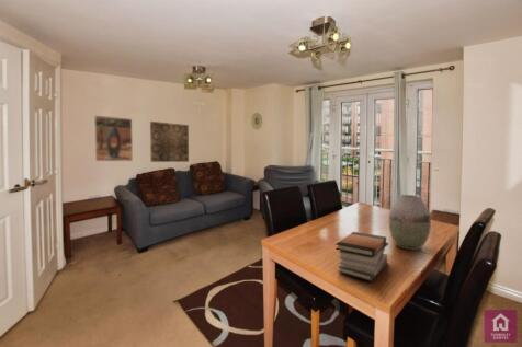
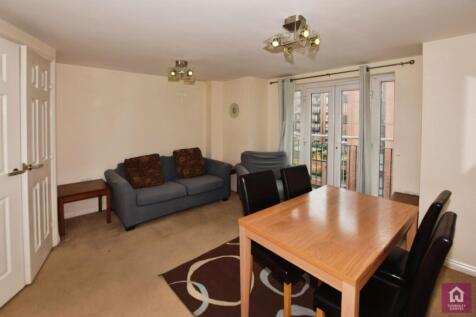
- wall art (170, 142)
- vase (409, 221)
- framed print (114, 139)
- book stack (362, 254)
